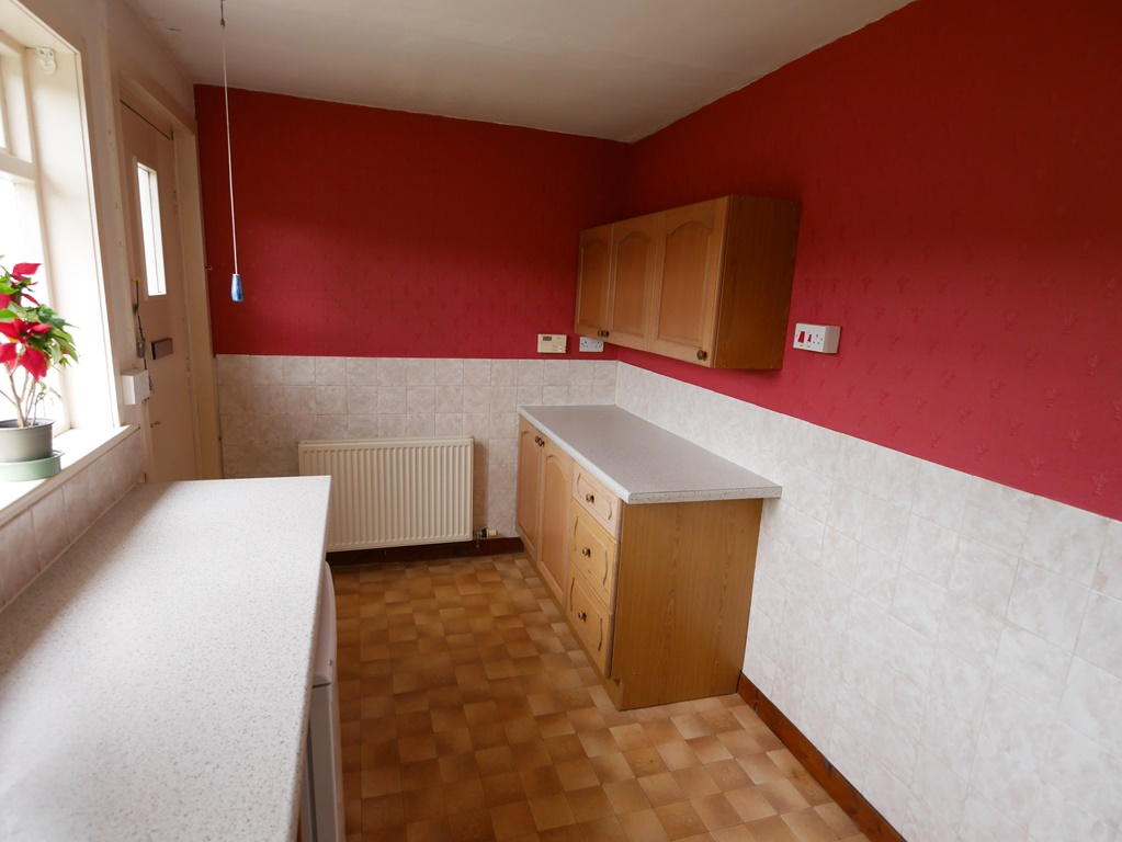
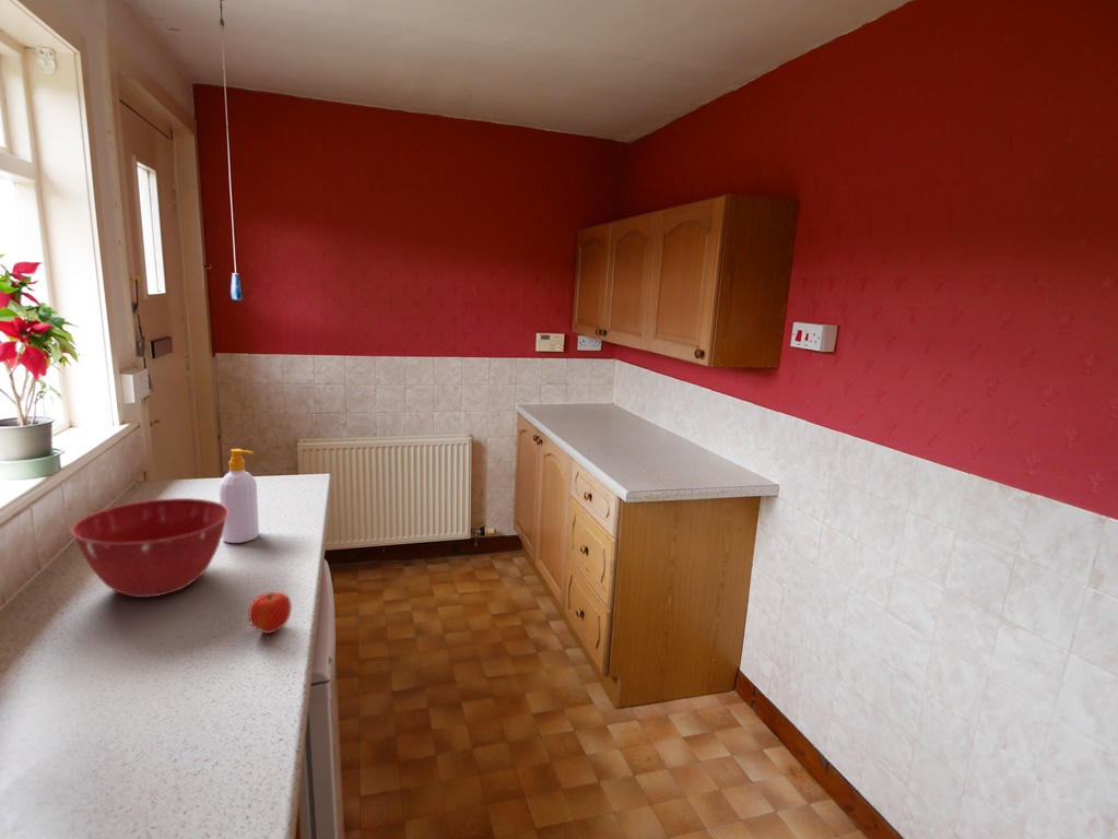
+ apple (270, 611)
+ mixing bowl (157, 551)
+ soap bottle (239, 494)
